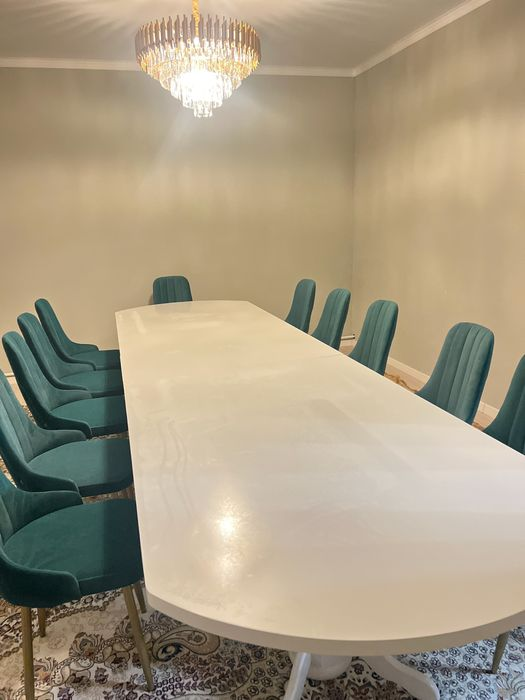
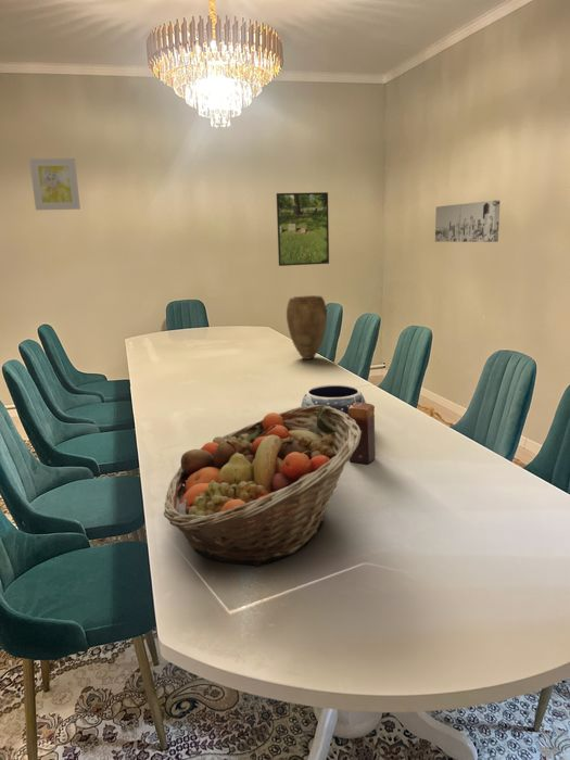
+ wall art (54, 183)
+ wall art (464, 223)
+ fruit basket (262, 474)
+ candle (362, 432)
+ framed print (303, 229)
+ vase (306, 328)
+ decorative bowl (333, 407)
